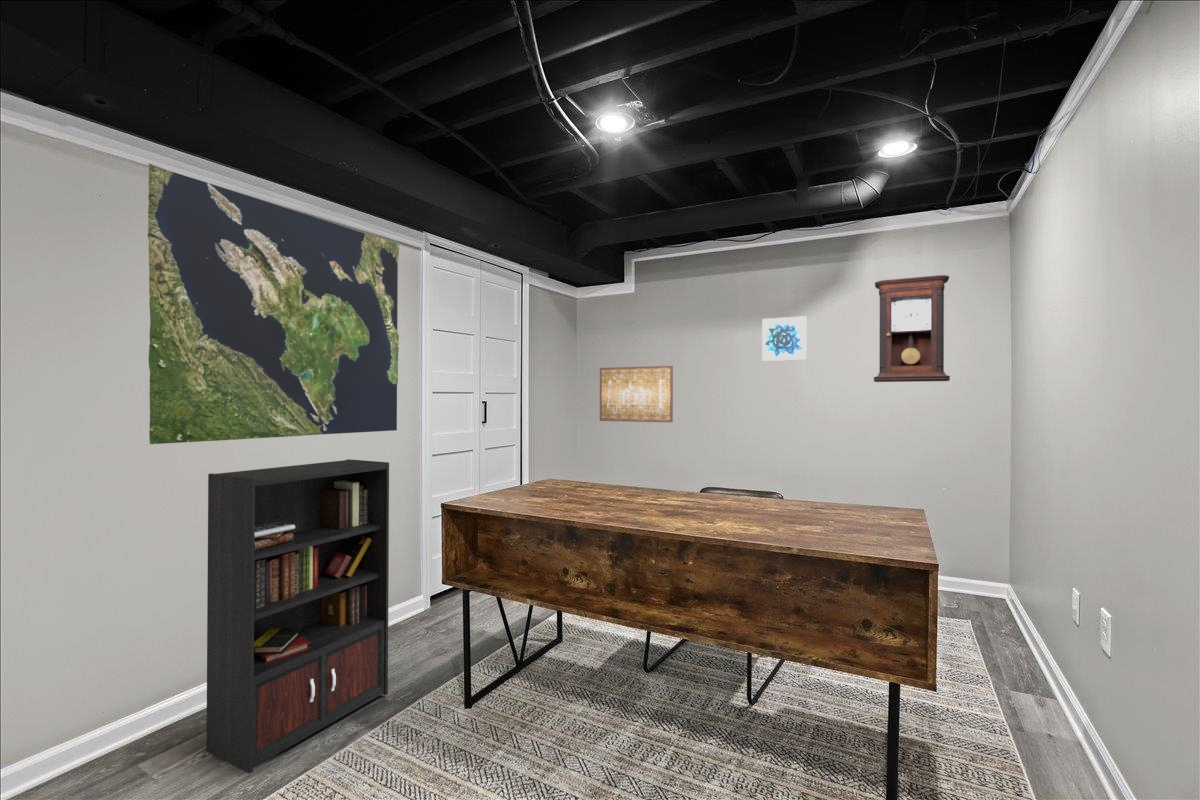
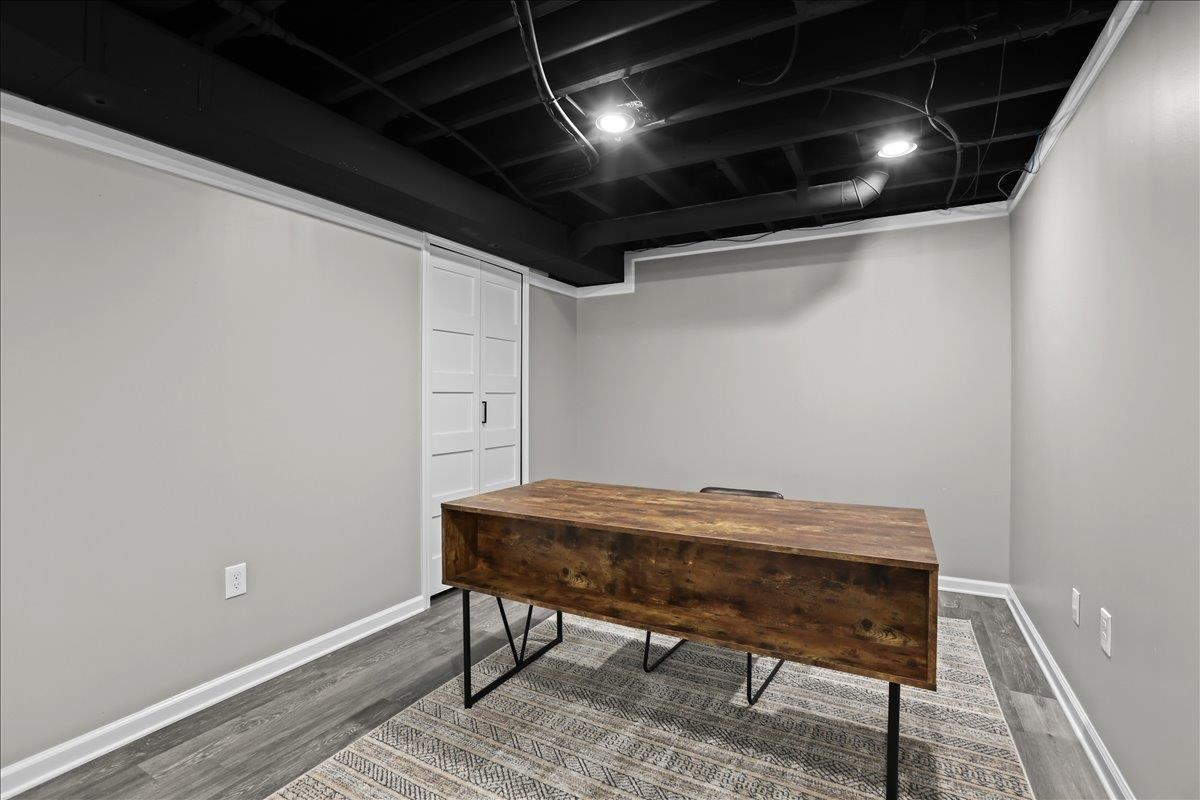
- wall art (784, 339)
- bookcase (309, 585)
- pendulum clock (910, 330)
- world map (299, 323)
- wall art (635, 394)
